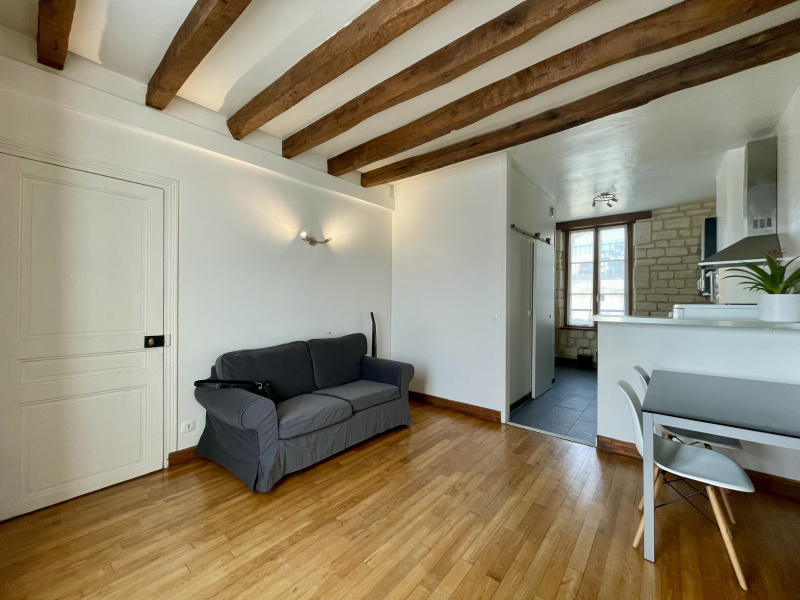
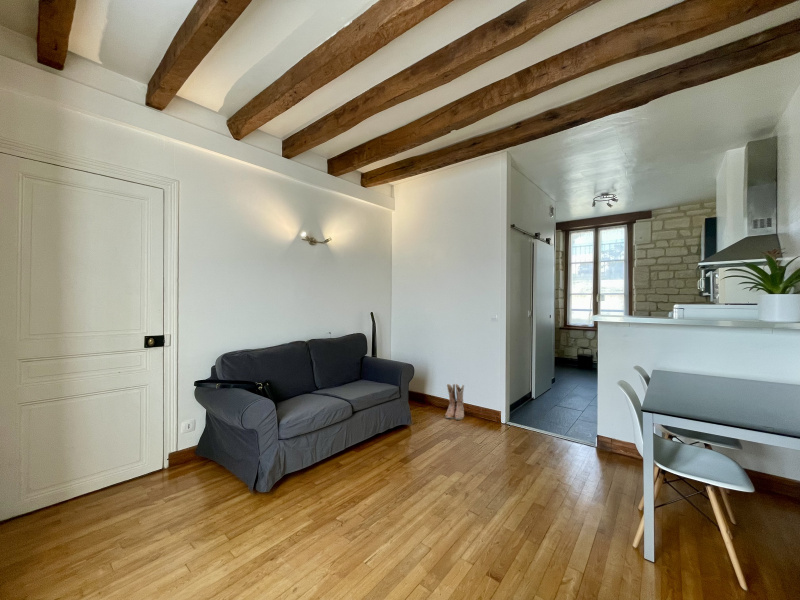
+ boots (455, 400)
